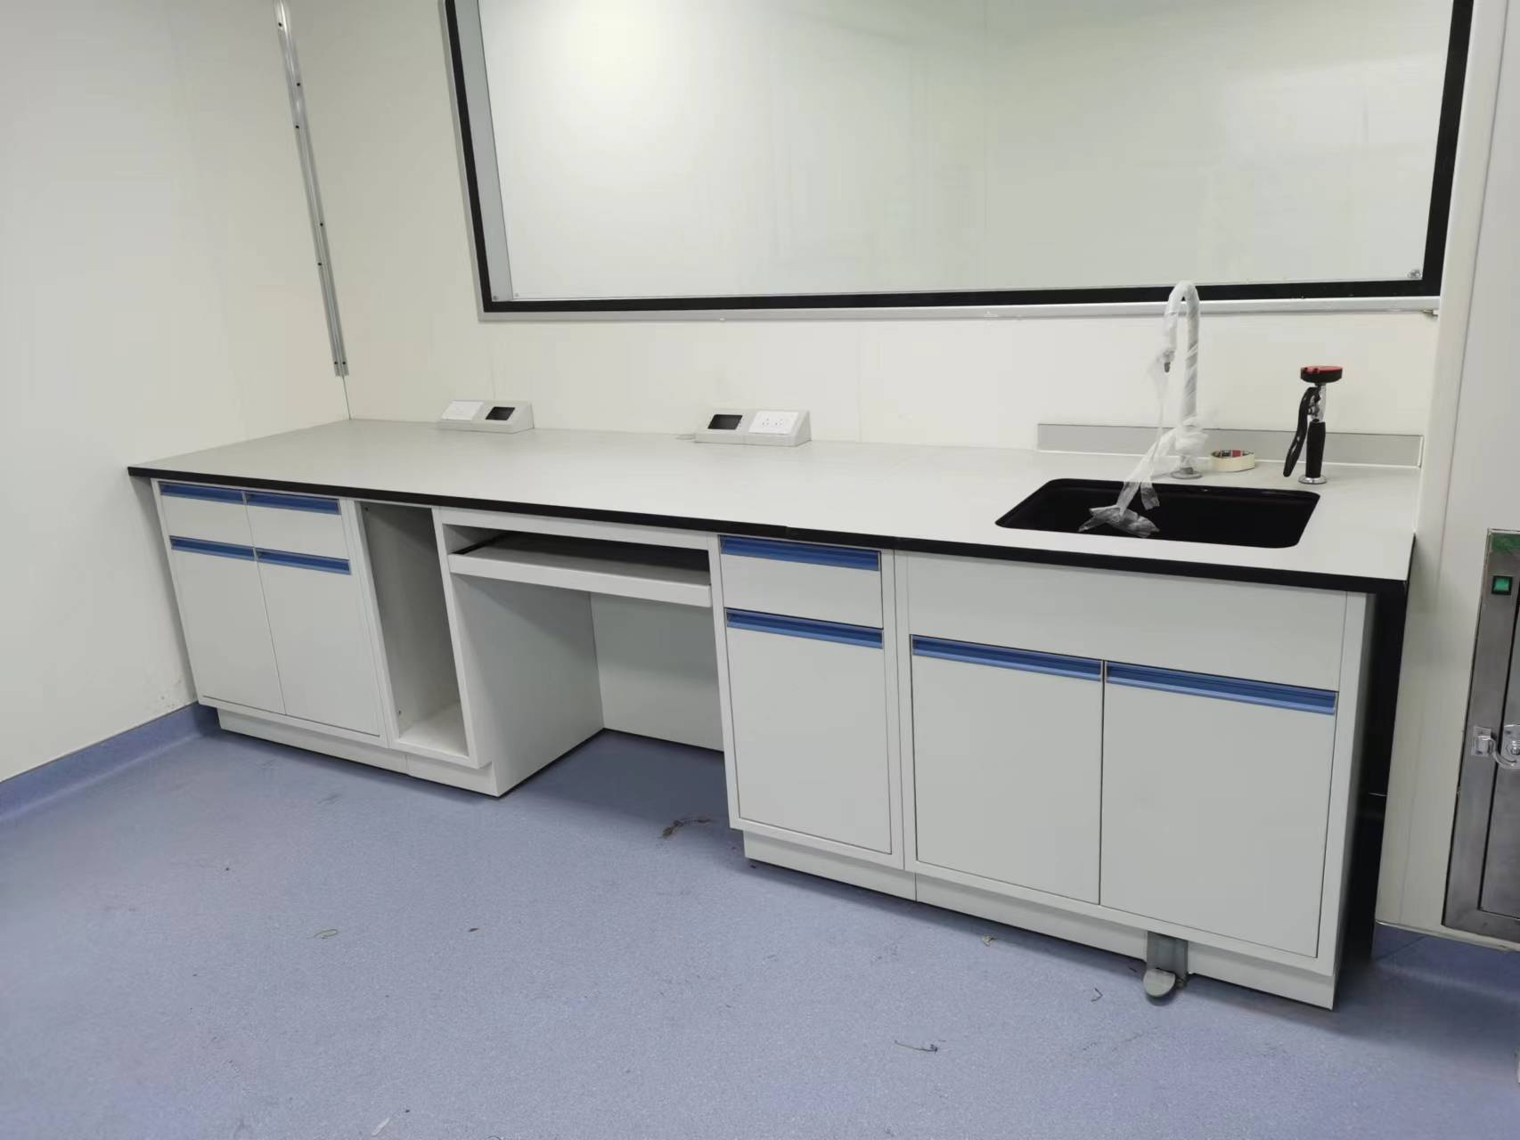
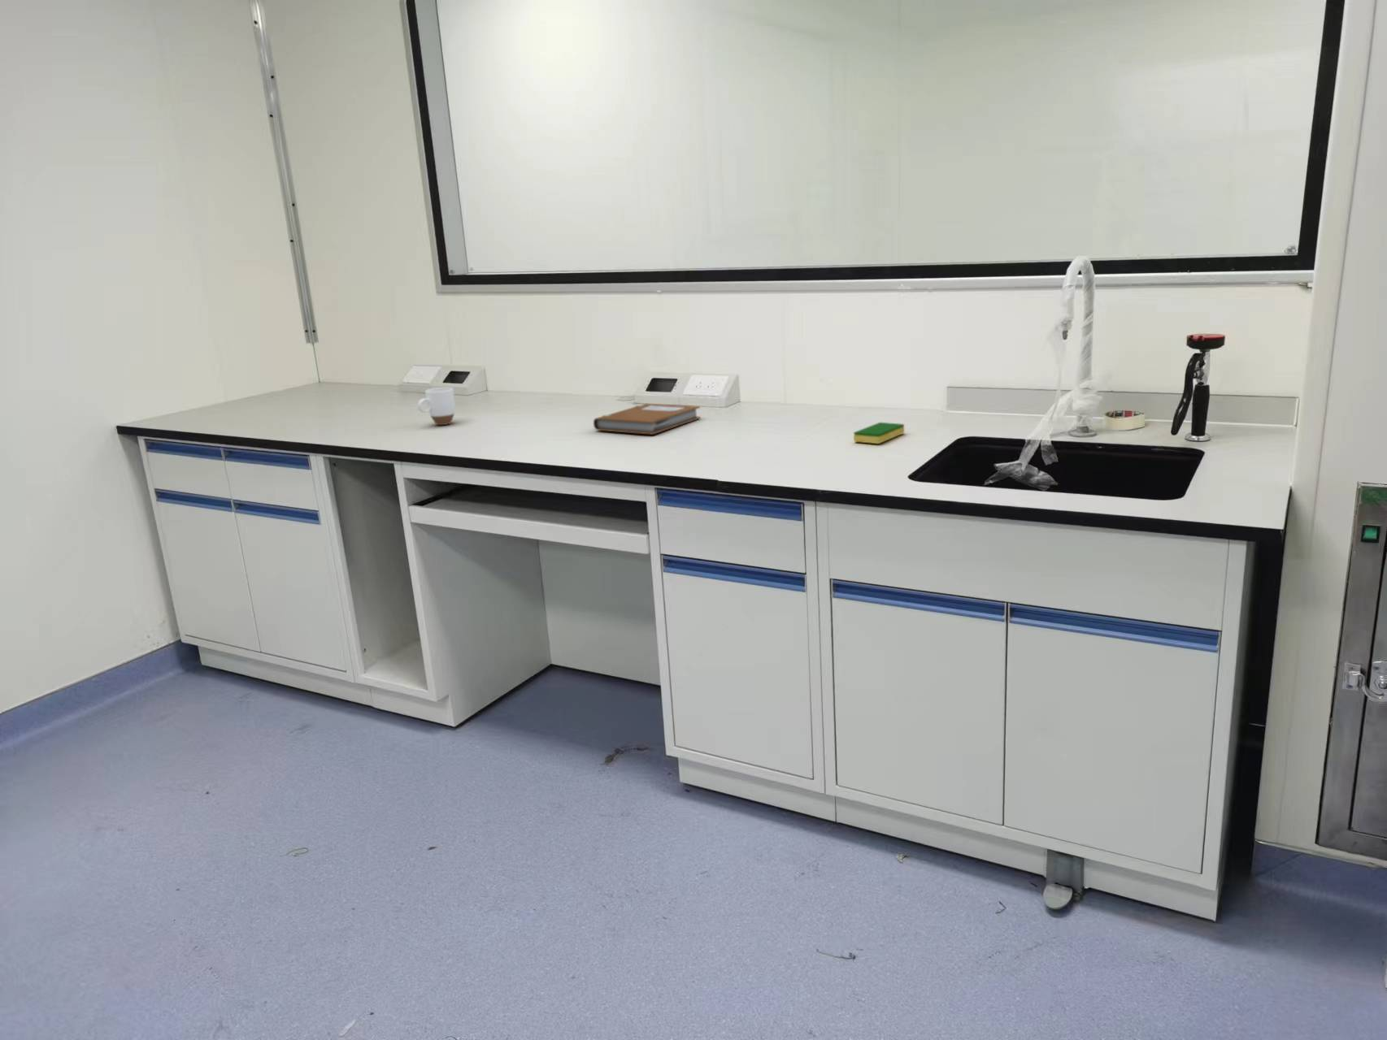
+ notebook (648, 417)
+ dish sponge (879, 433)
+ mug (436, 407)
